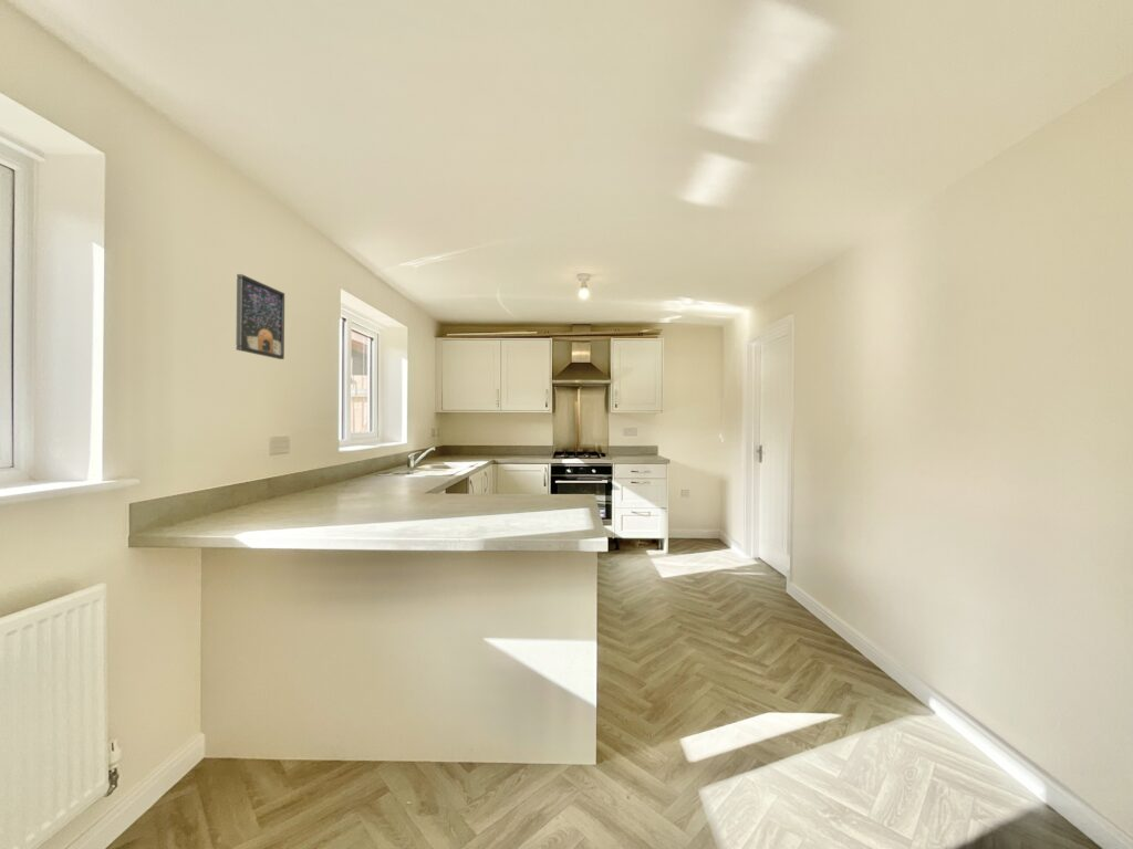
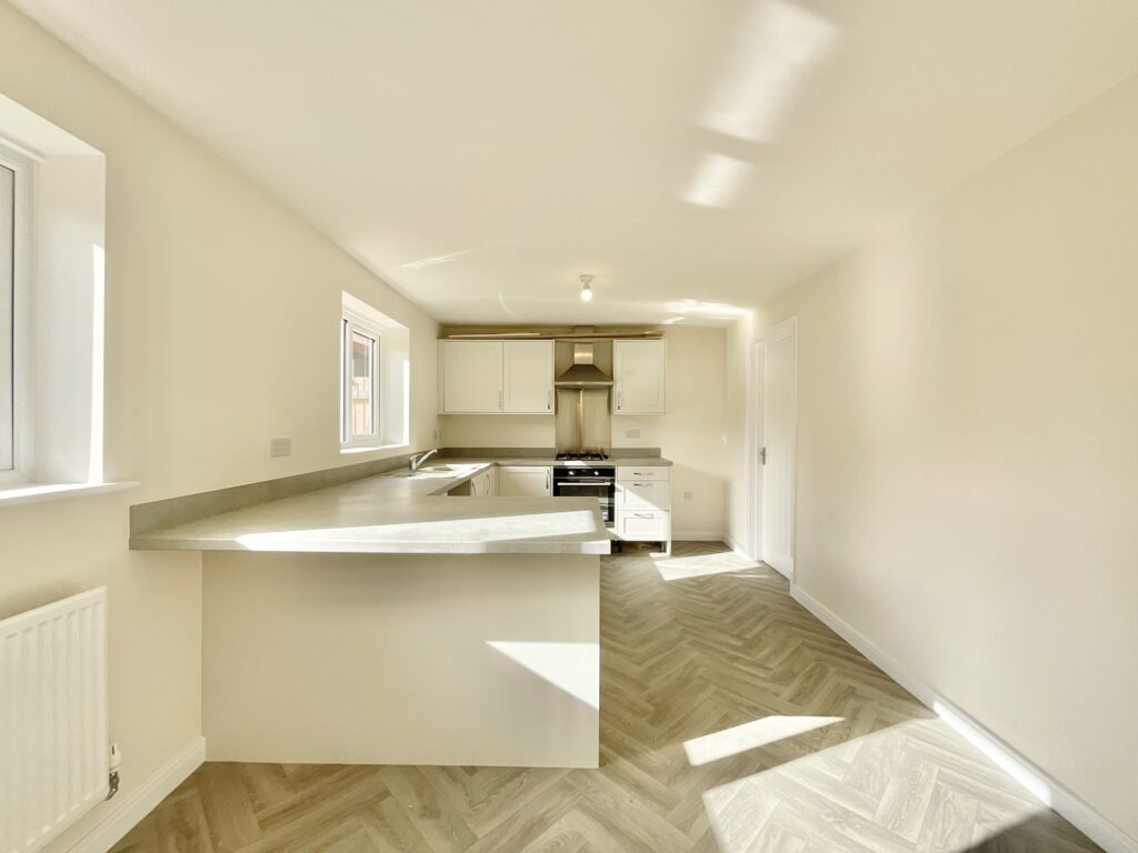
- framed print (261, 319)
